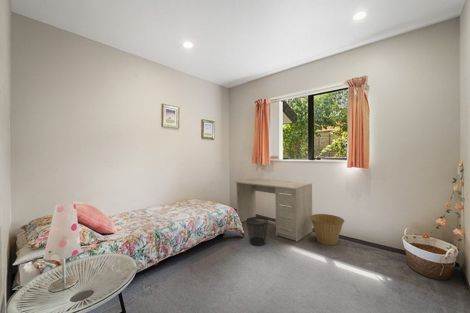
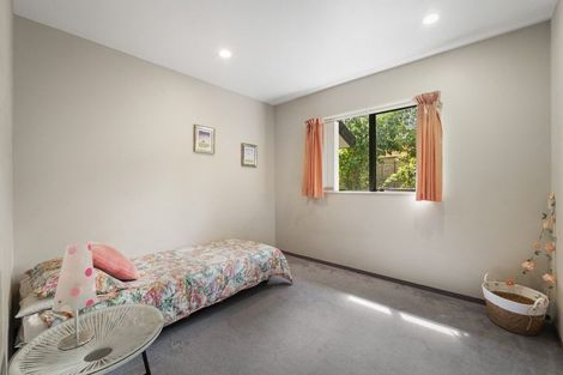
- wastebasket (257, 231)
- basket (326, 229)
- desk (276, 204)
